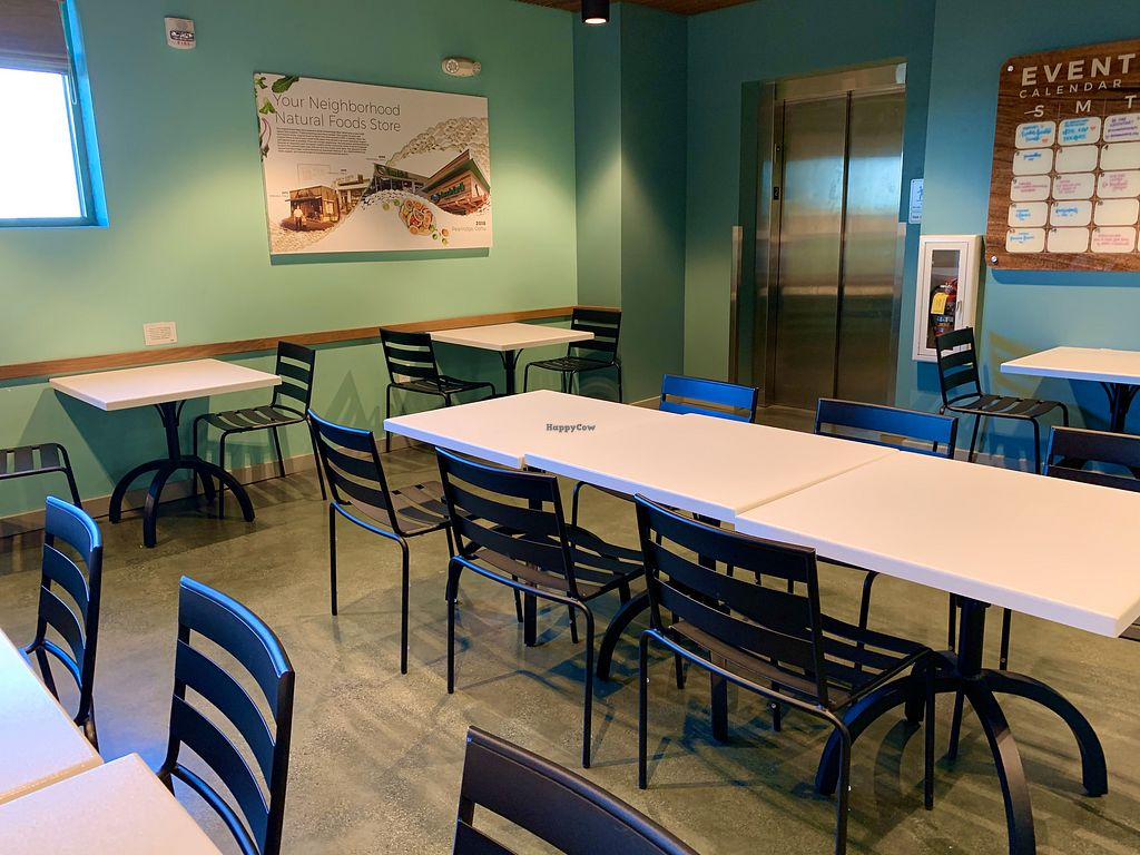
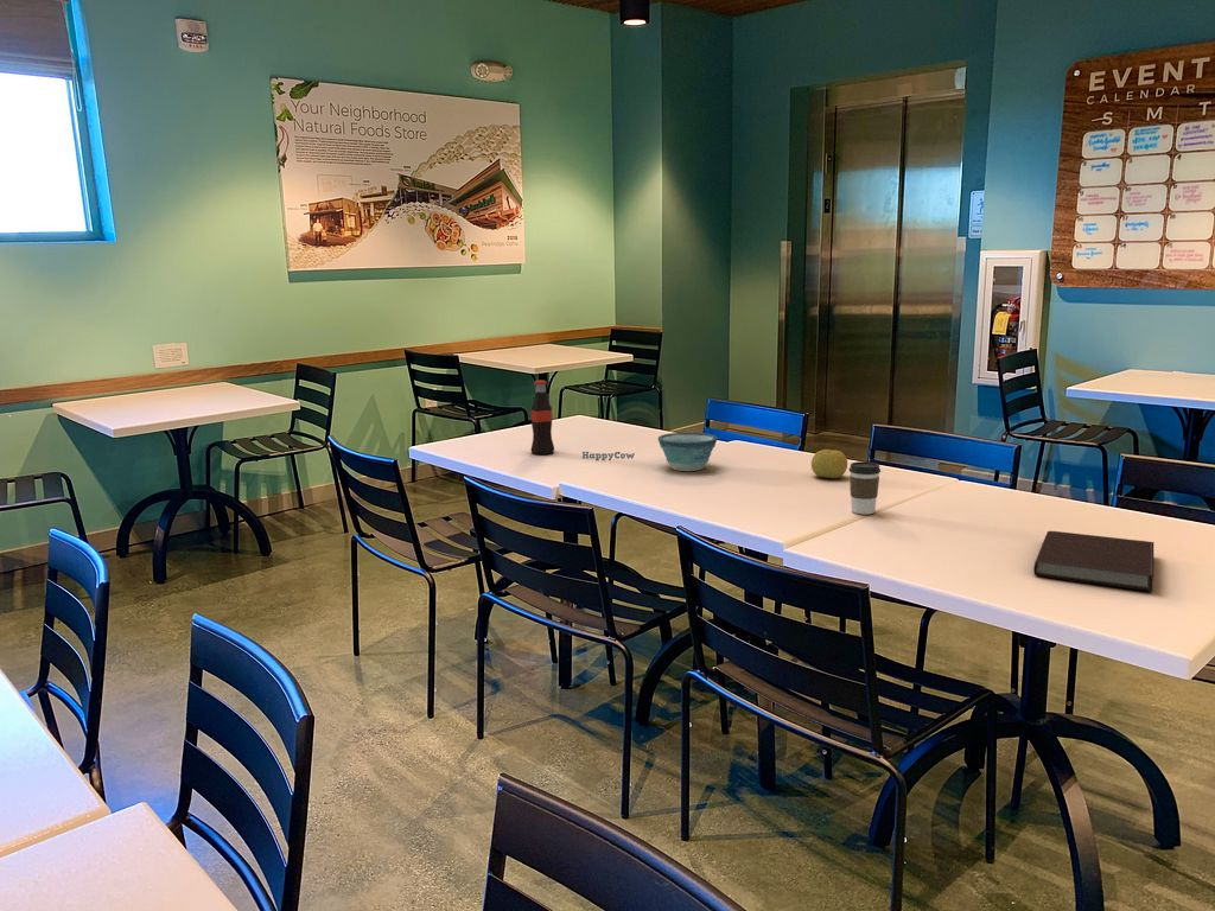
+ fruit (828, 463)
+ bowl (687, 452)
+ coffee cup (864, 488)
+ notebook (1095, 558)
+ bottle (541, 416)
